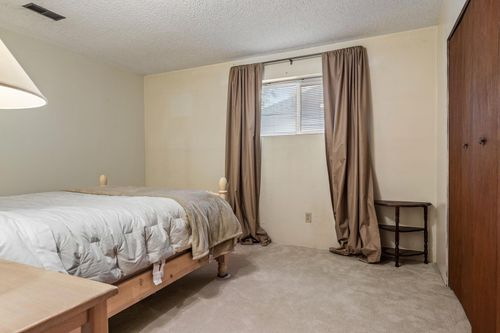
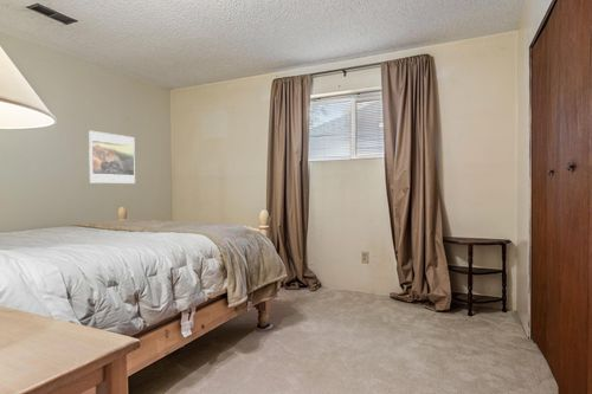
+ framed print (112, 159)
